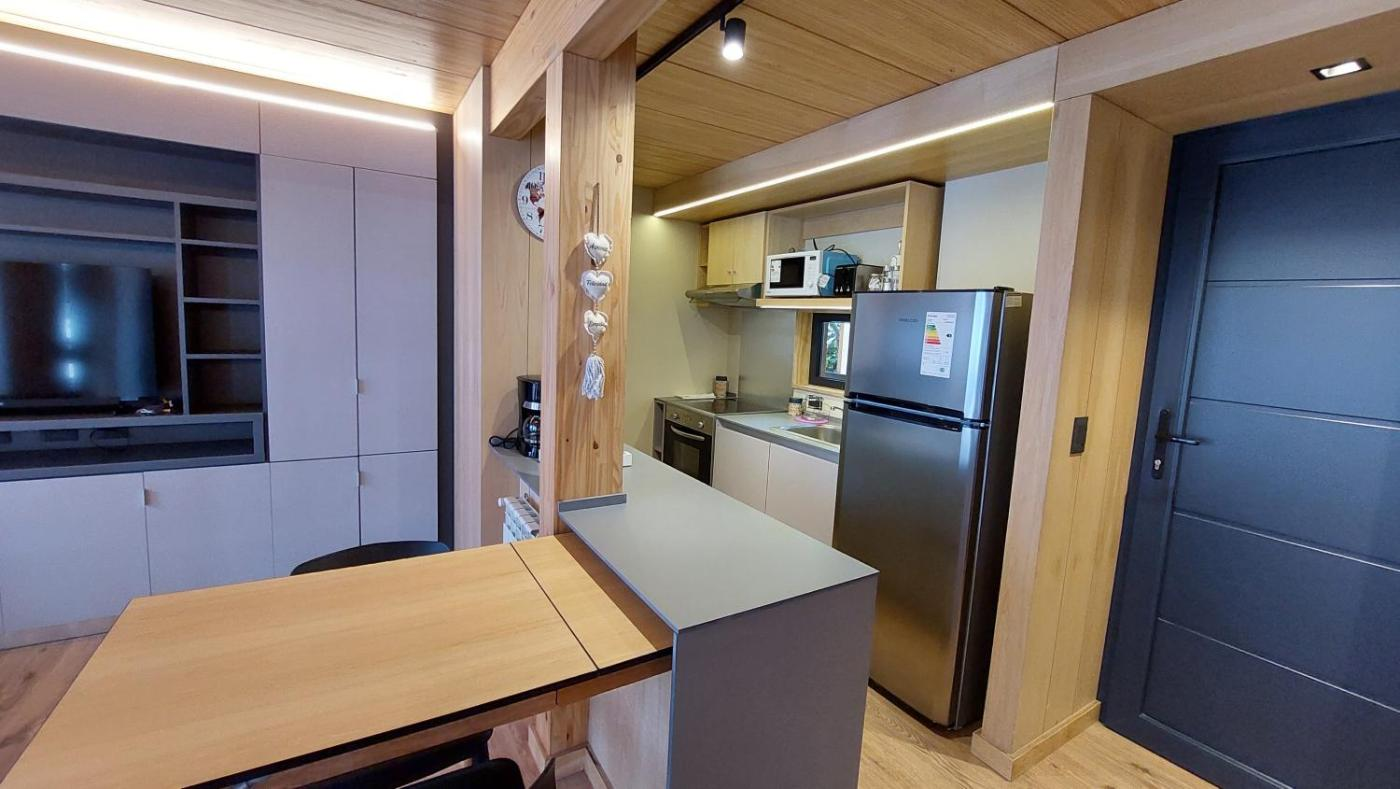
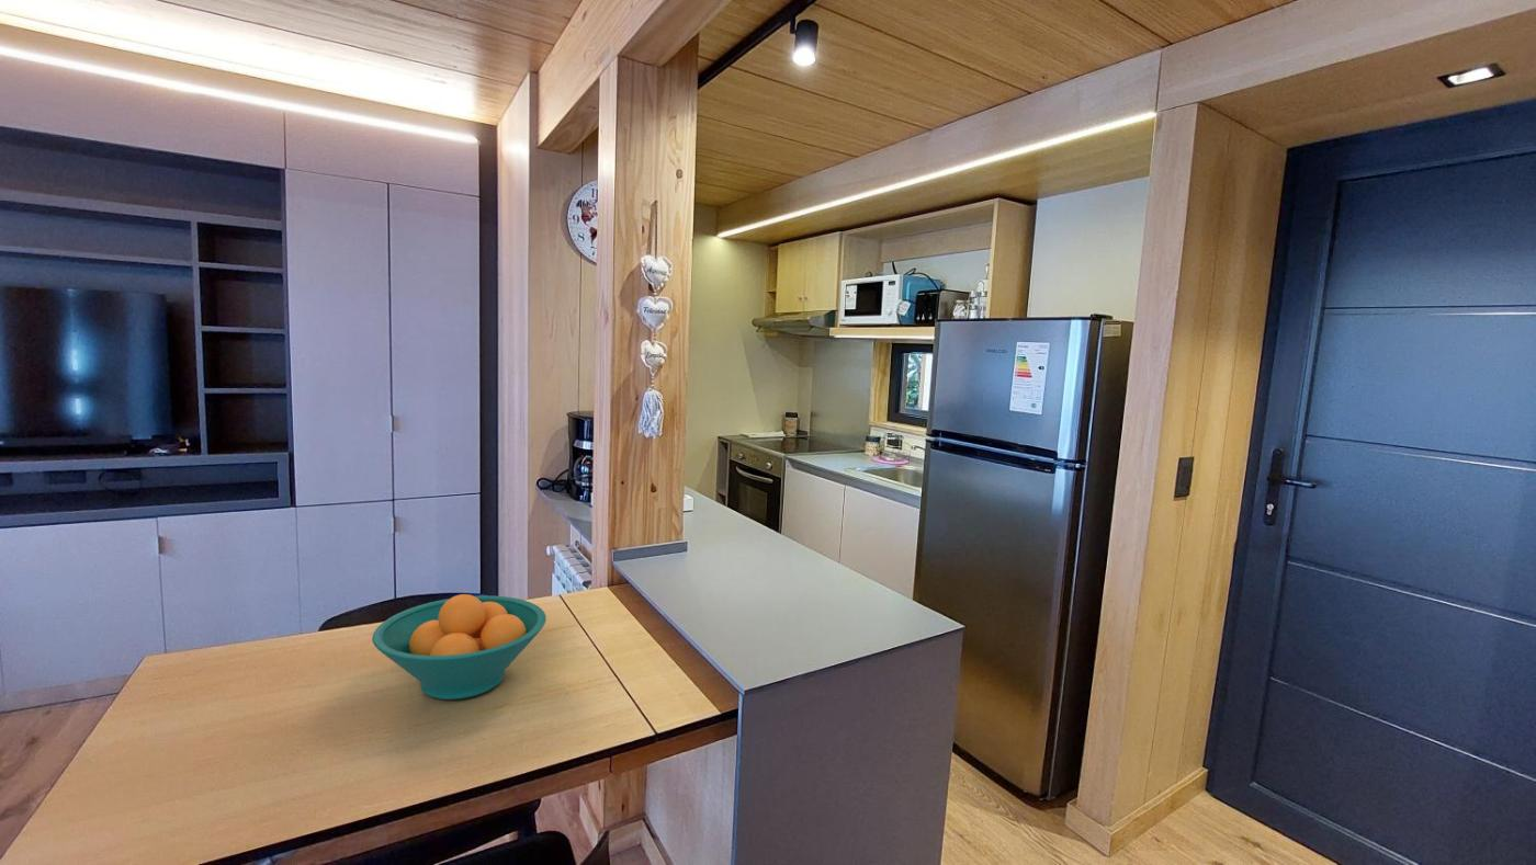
+ fruit bowl (463, 639)
